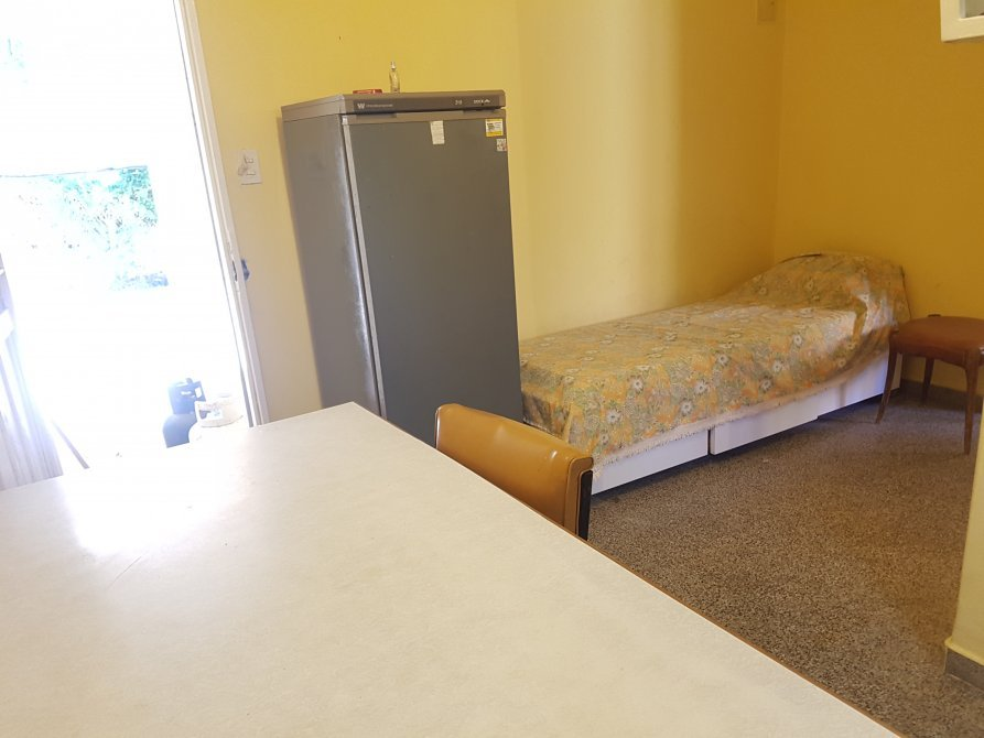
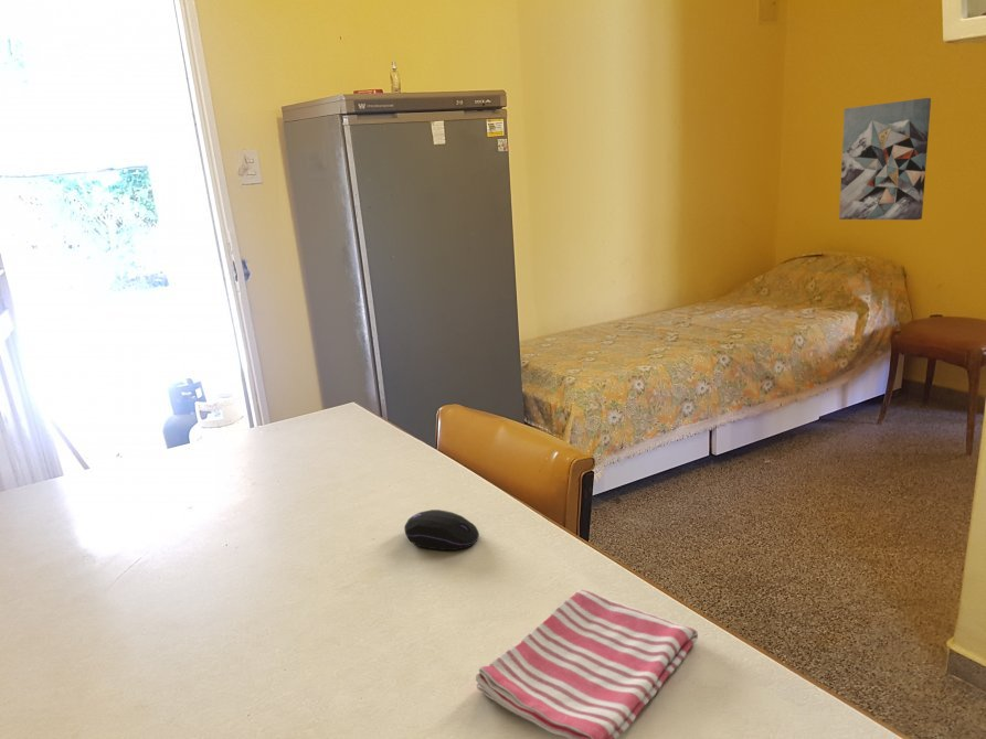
+ computer mouse (441, 527)
+ wall art (881, 162)
+ dish towel (590, 655)
